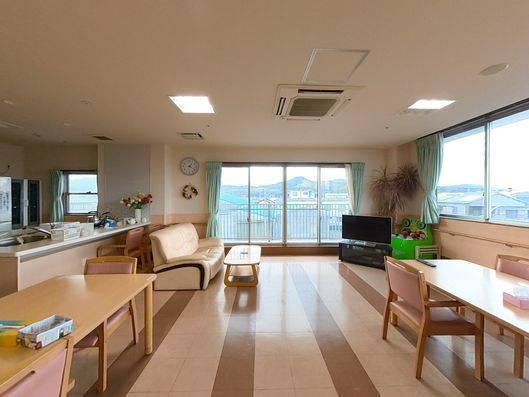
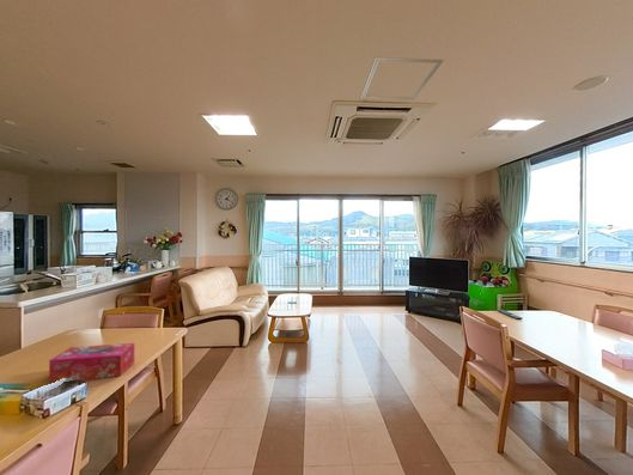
+ tissue box (95, 360)
